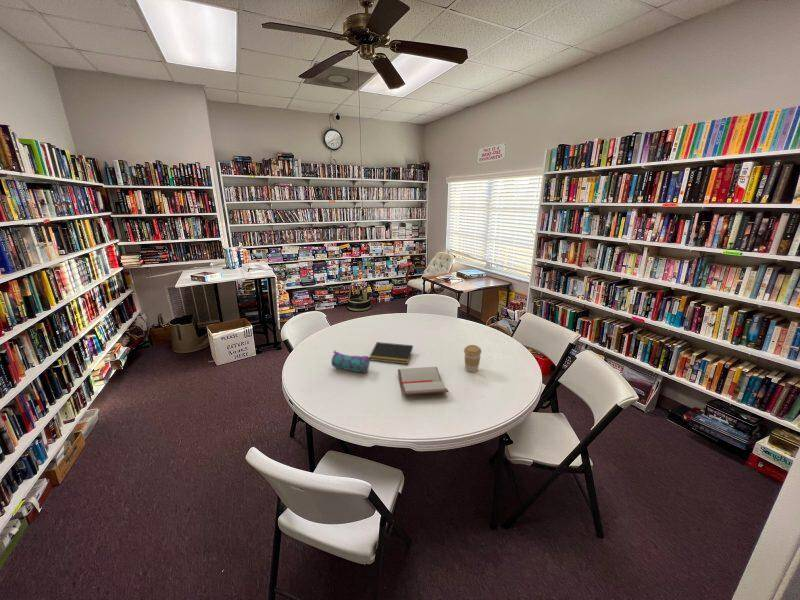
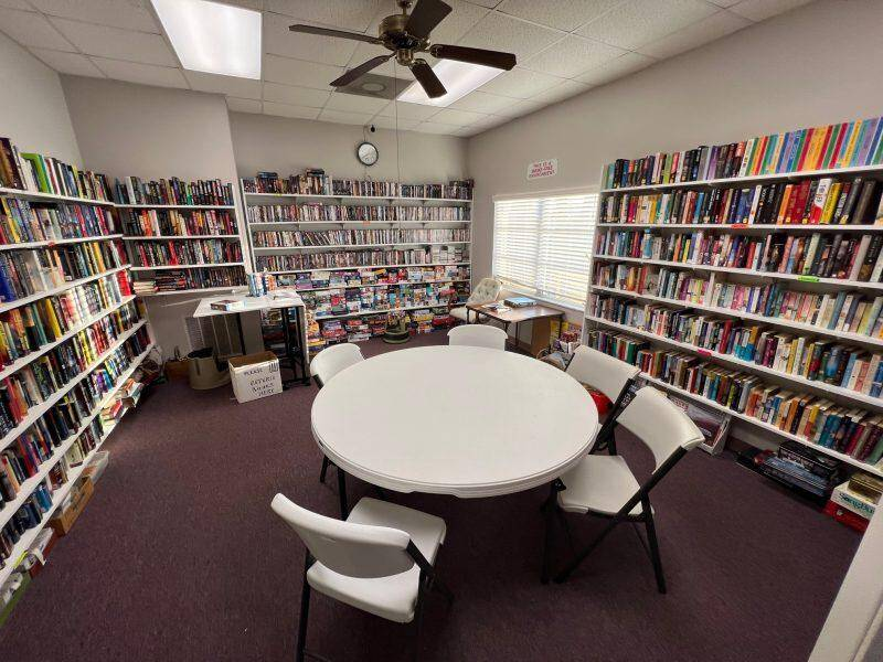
- coffee cup (472, 358)
- paperback book (421, 381)
- notepad (391, 352)
- pencil case (351, 361)
